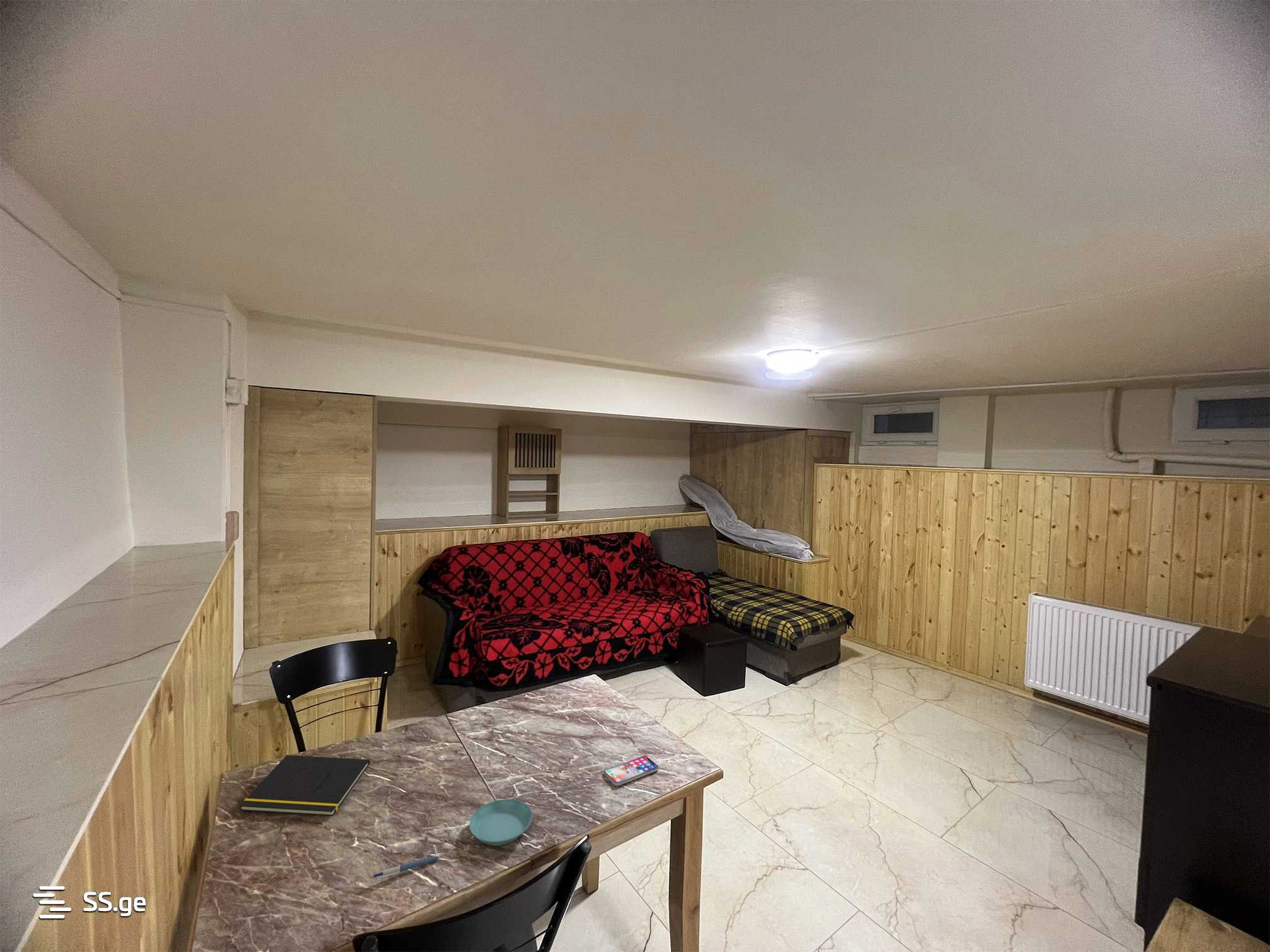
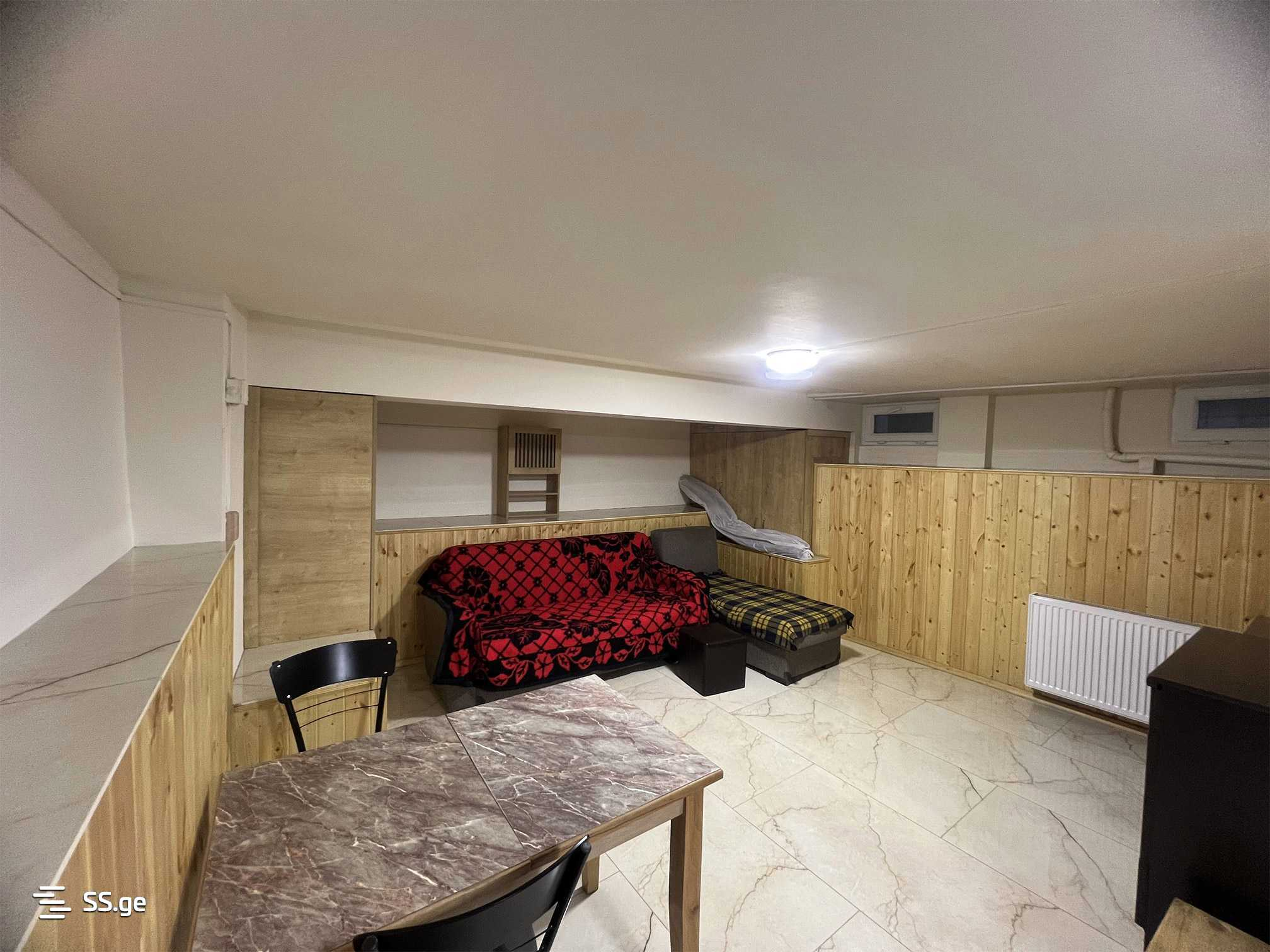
- notepad (308, 783)
- smartphone (631, 770)
- pen (406, 867)
- saucer (501, 824)
